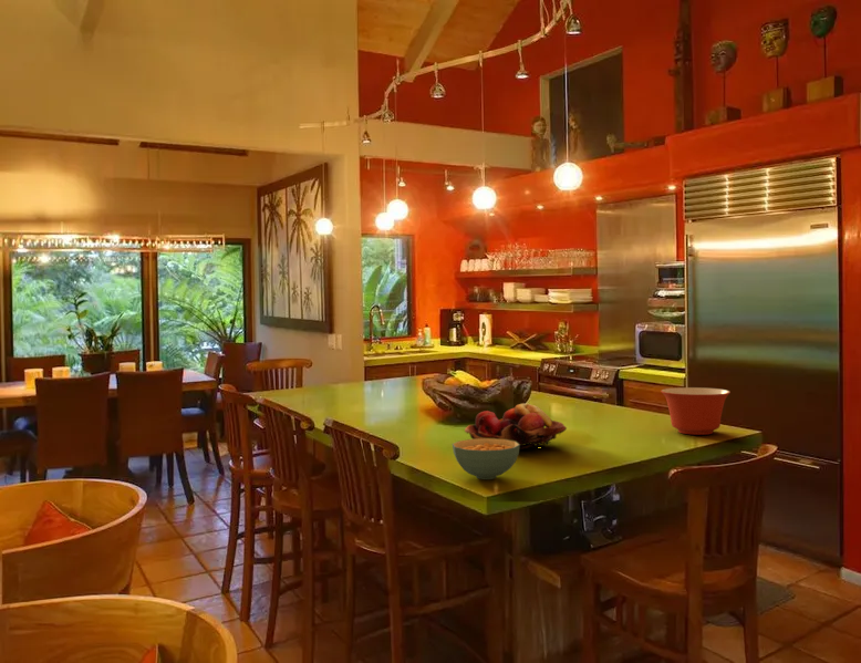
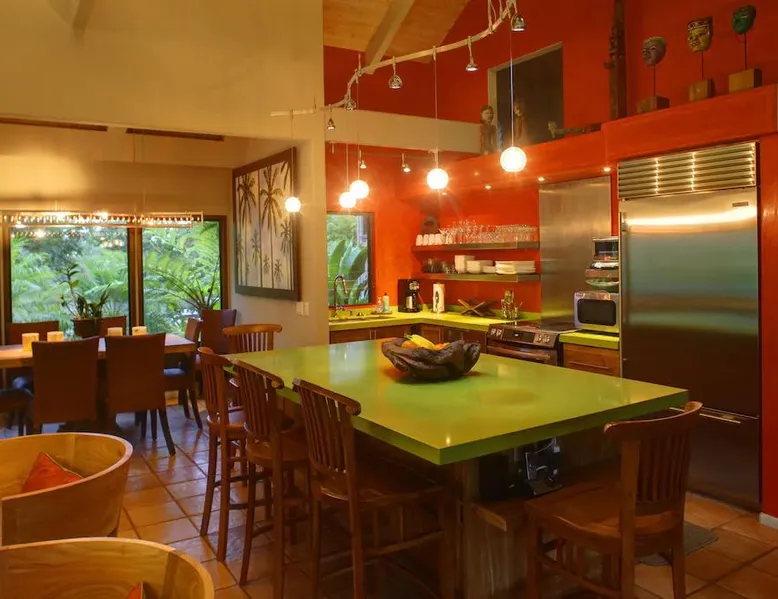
- fruit basket (517, 425)
- mixing bowl (695, 411)
- cereal bowl (486, 460)
